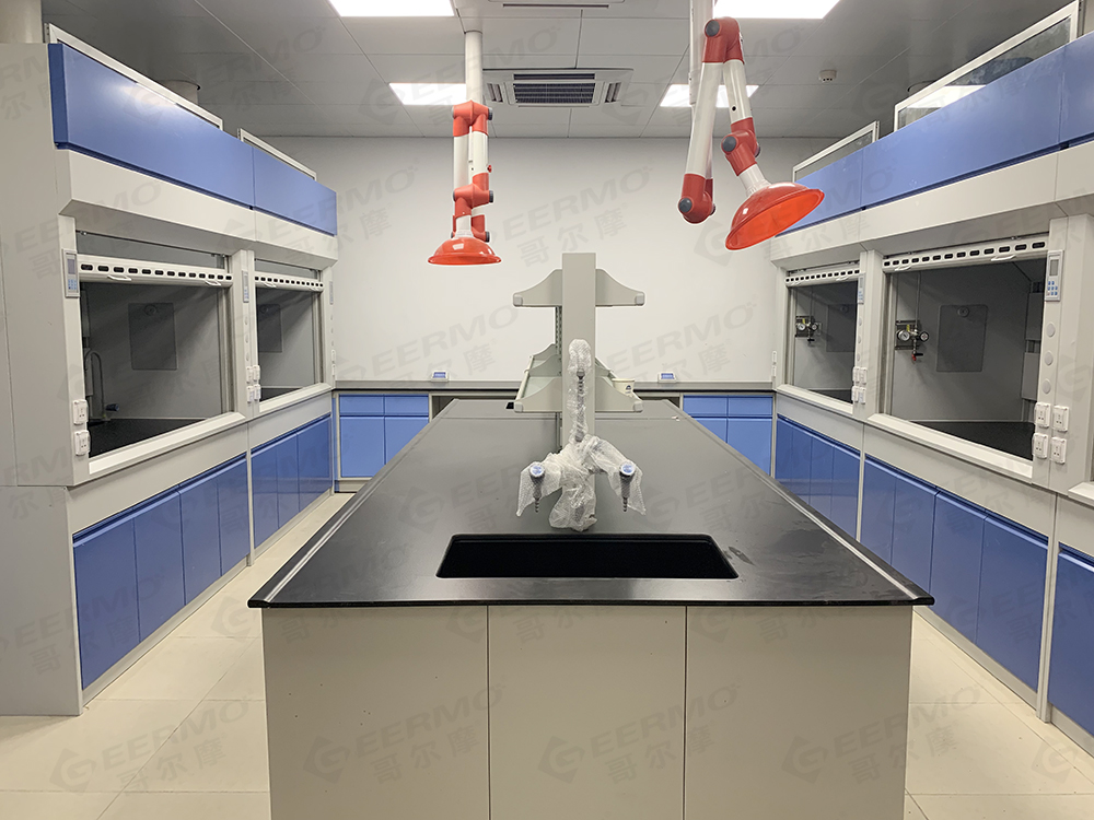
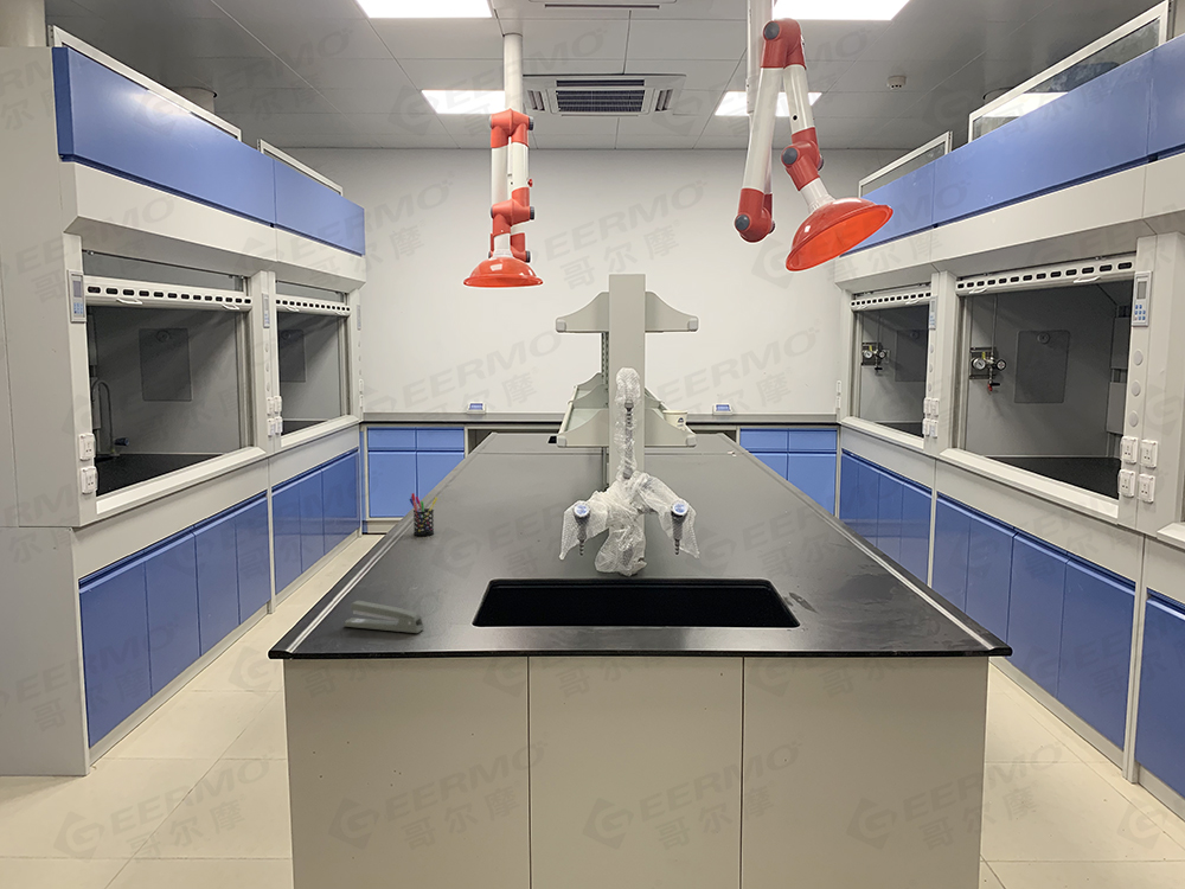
+ stapler (383, 615)
+ pen holder (422, 513)
